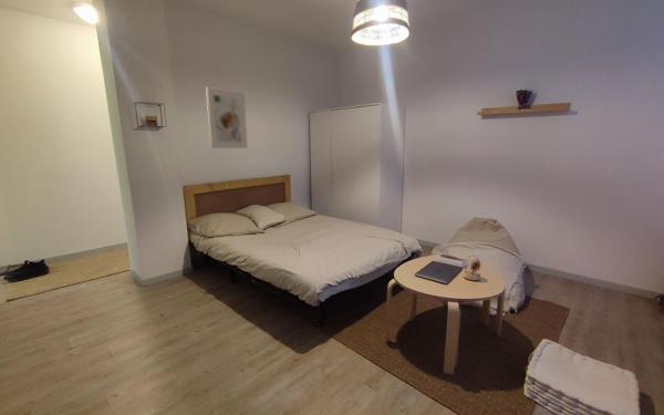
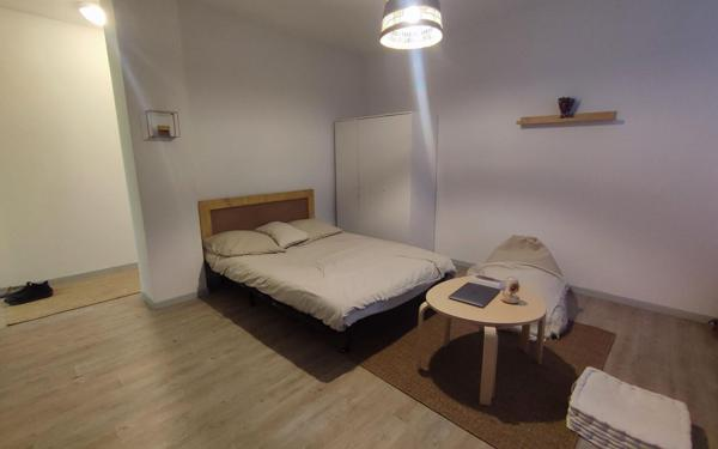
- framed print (228, 120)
